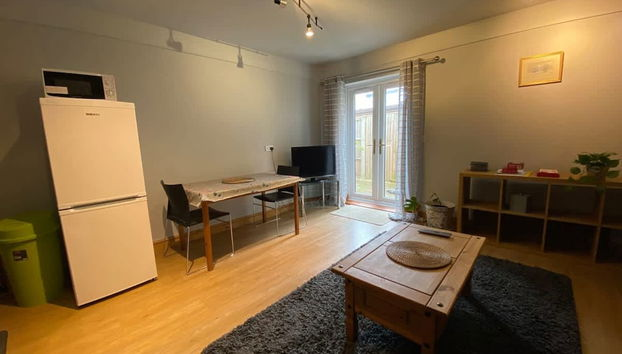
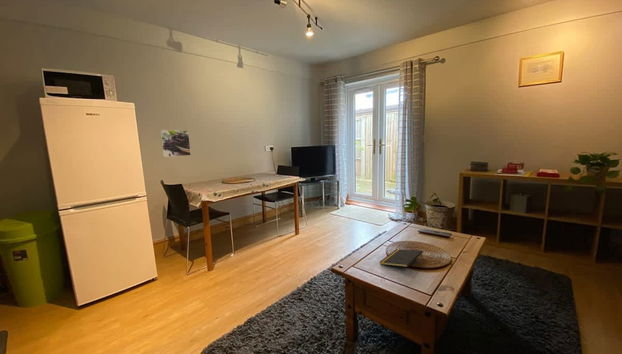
+ notepad (401, 257)
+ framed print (176, 143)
